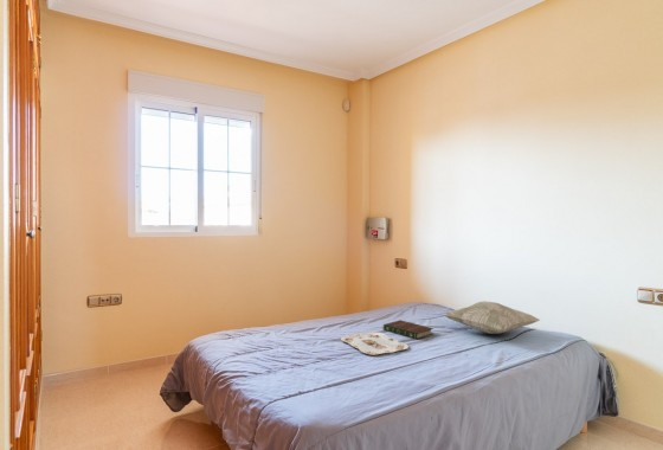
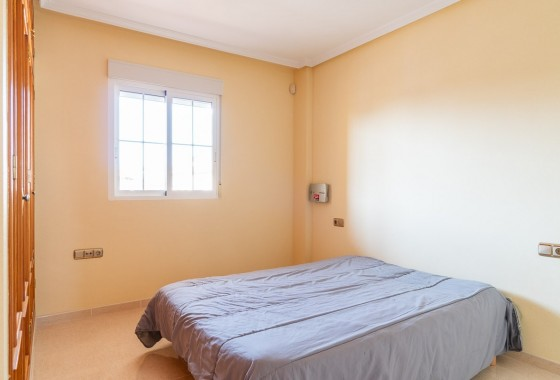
- book (407, 329)
- decorative pillow (490, 317)
- serving tray (373, 342)
